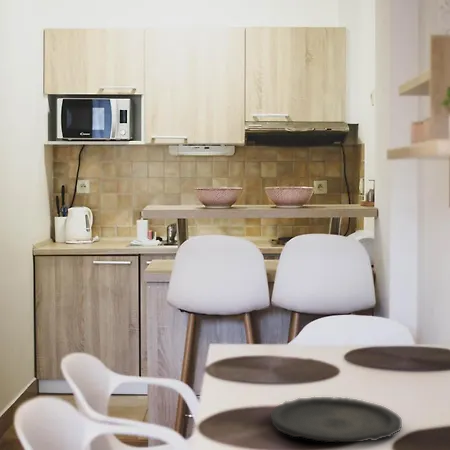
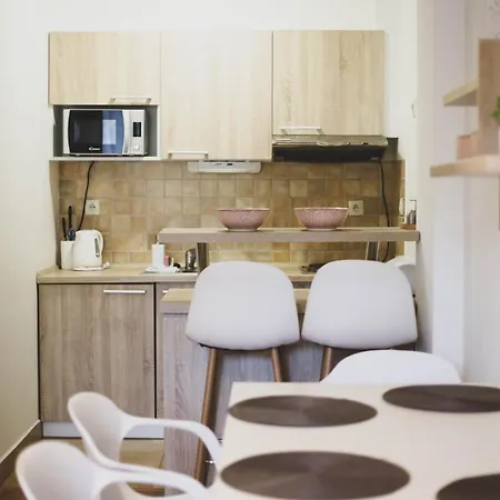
- plate (334, 420)
